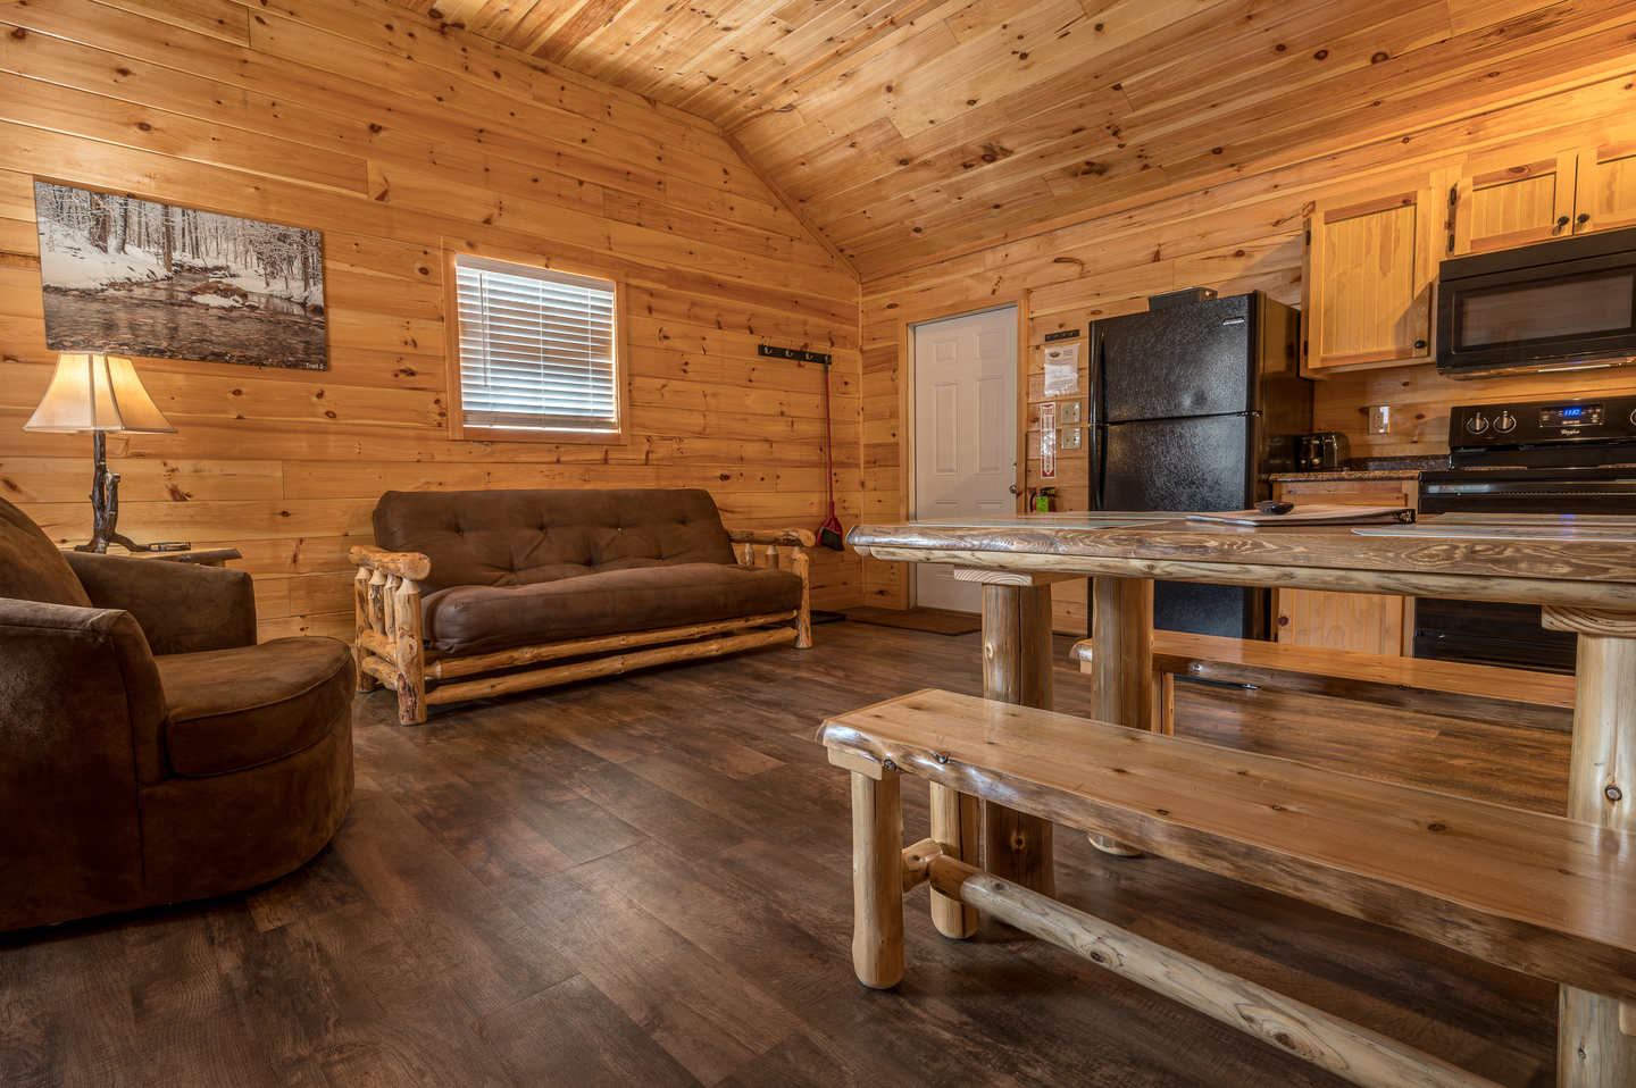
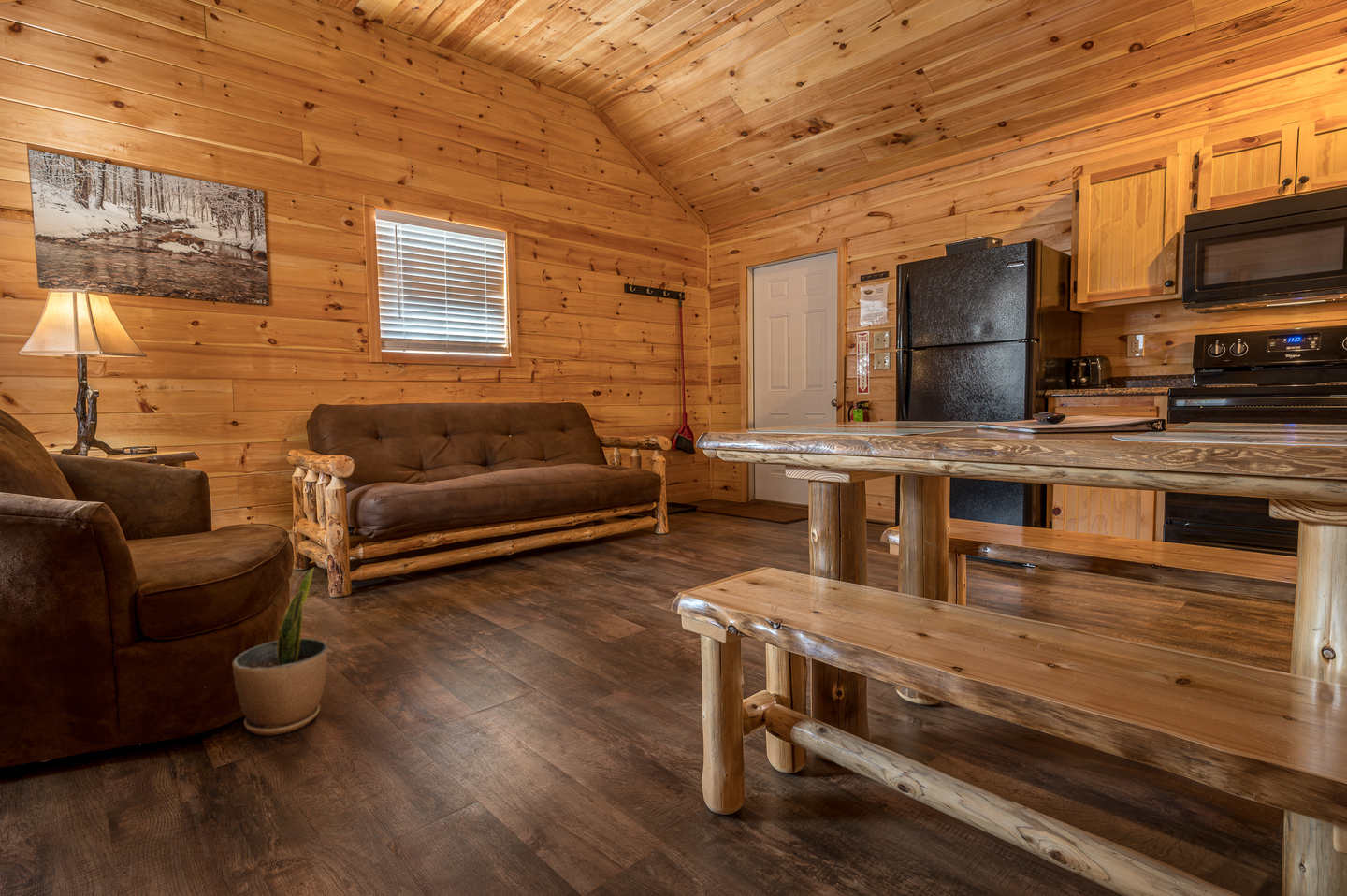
+ potted plant (281, 649)
